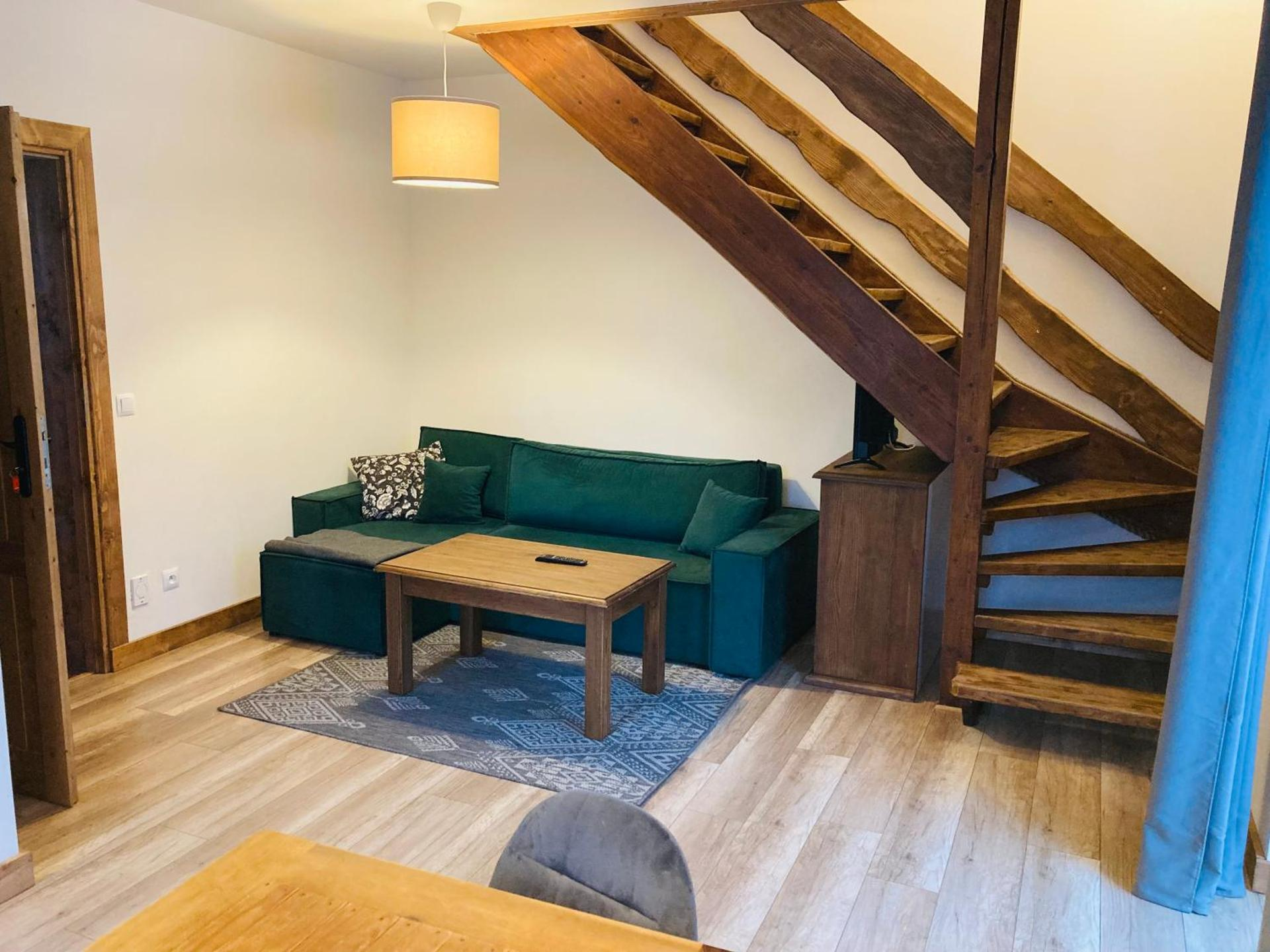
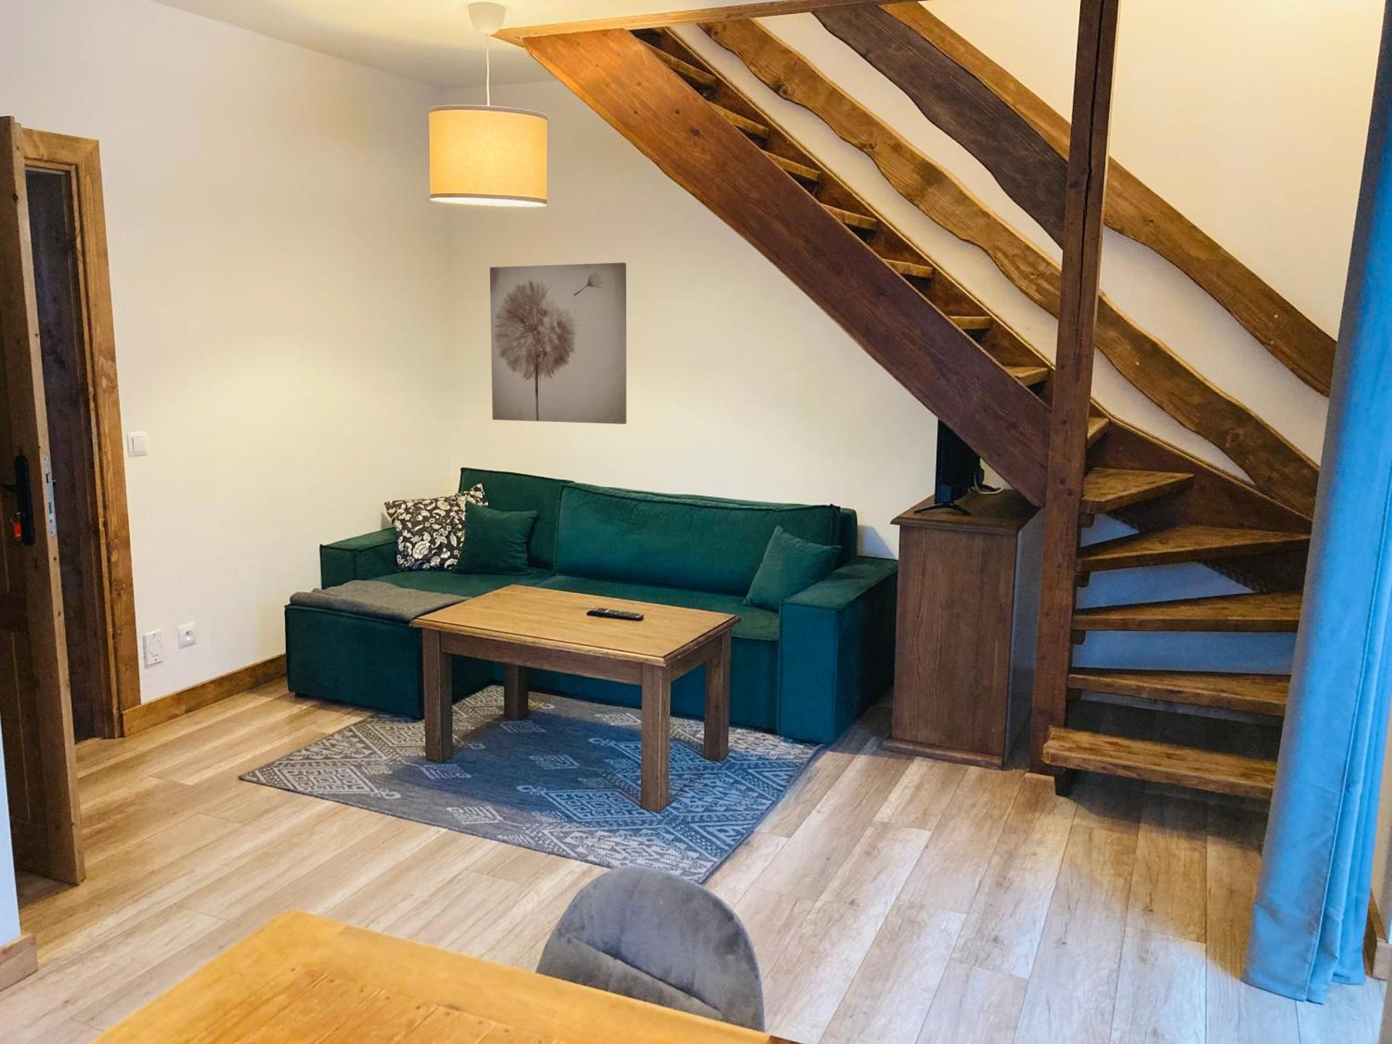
+ wall art (557, 343)
